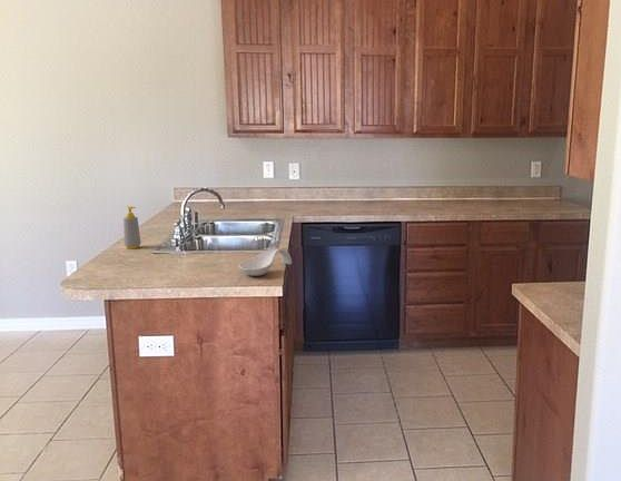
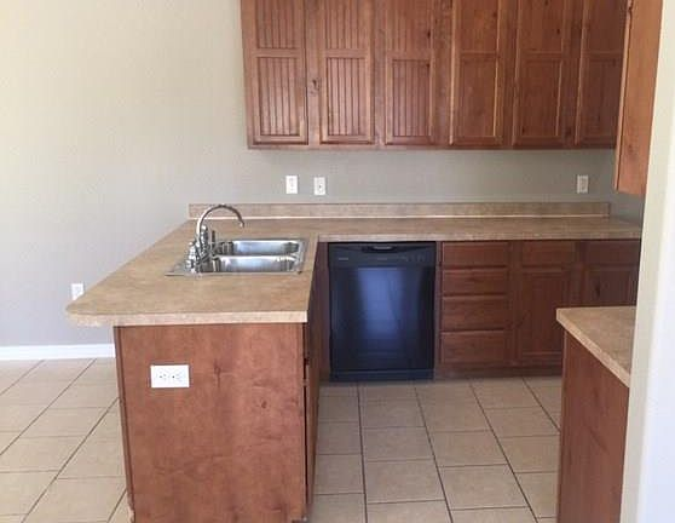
- spoon rest (266, 261)
- soap bottle (131, 226)
